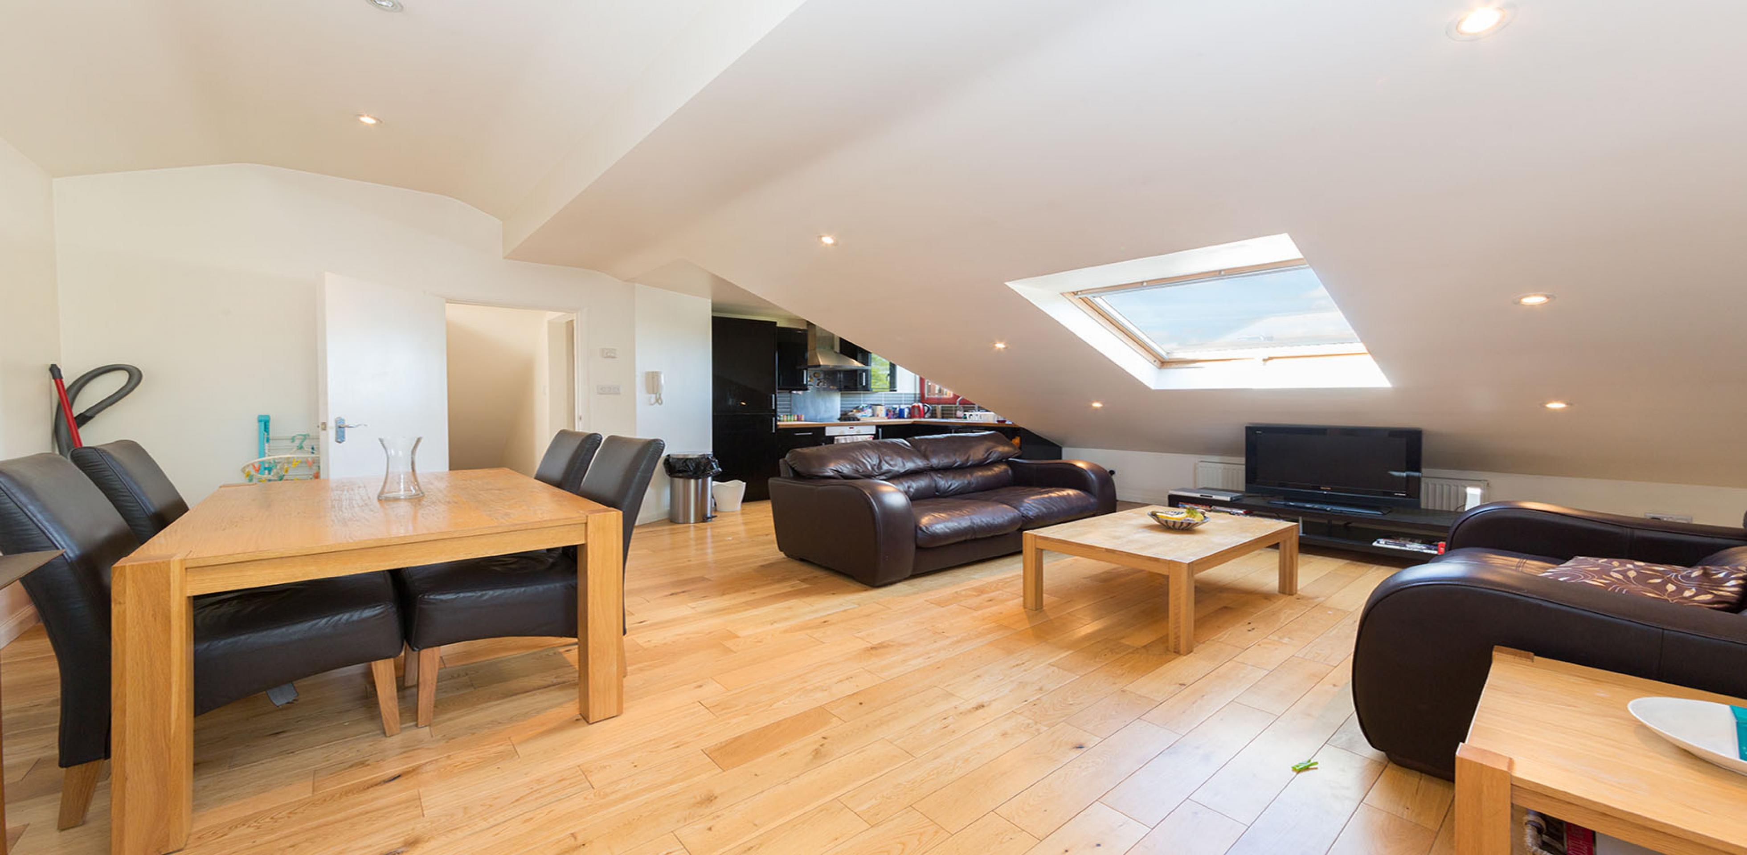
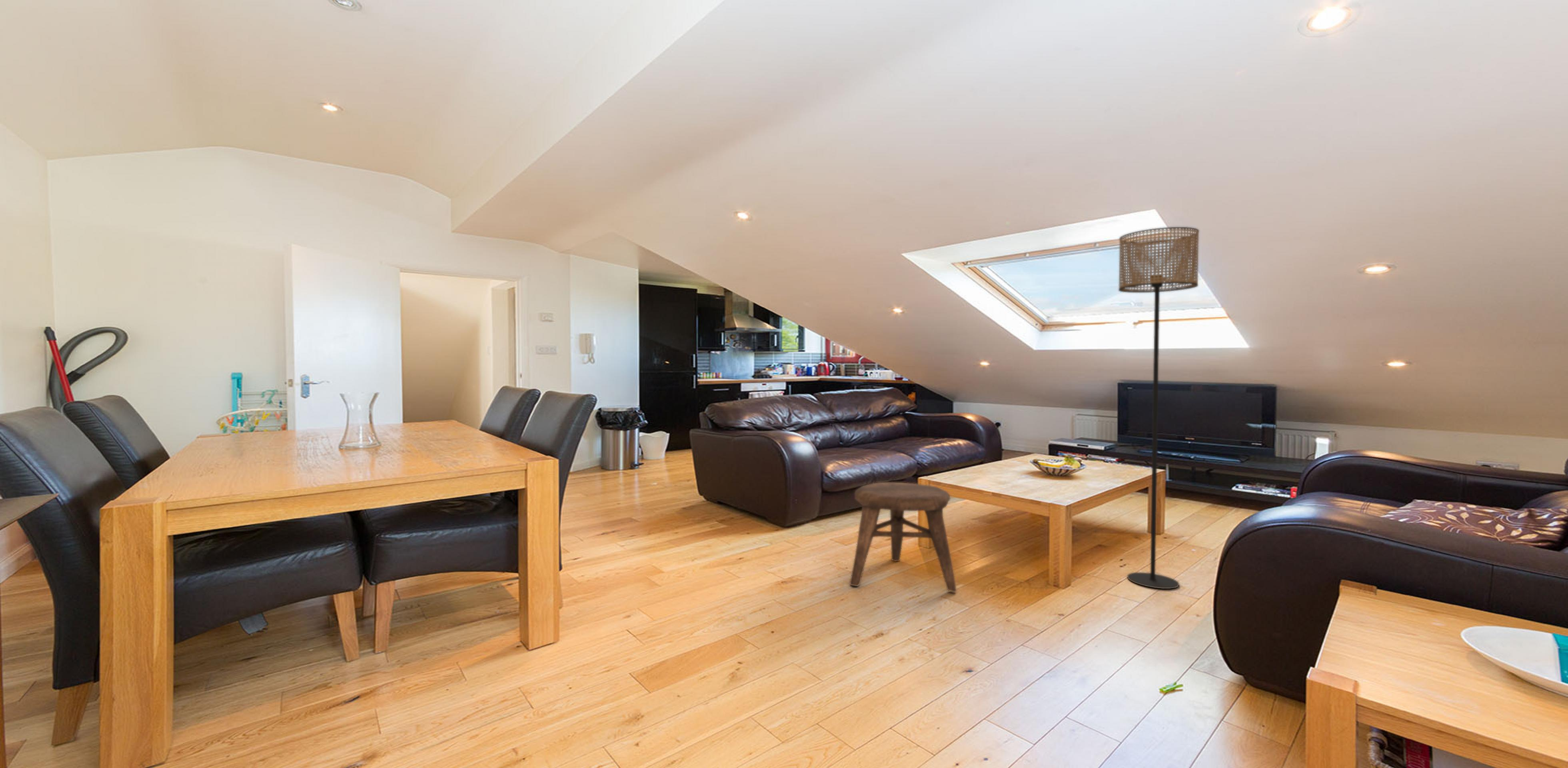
+ stool (897, 534)
+ floor lamp (1155, 409)
